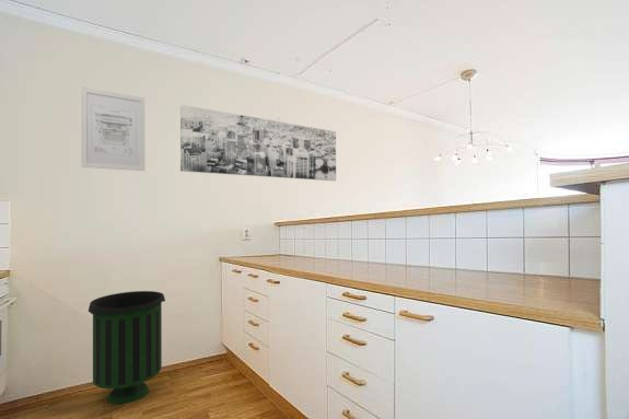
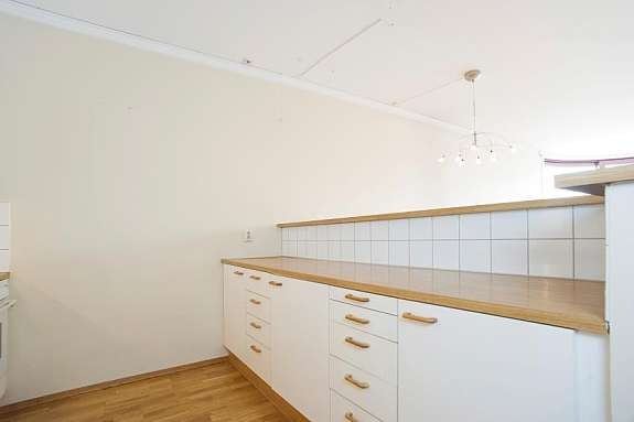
- wall art (269, 148)
- trash can (128, 346)
- wall art (114, 130)
